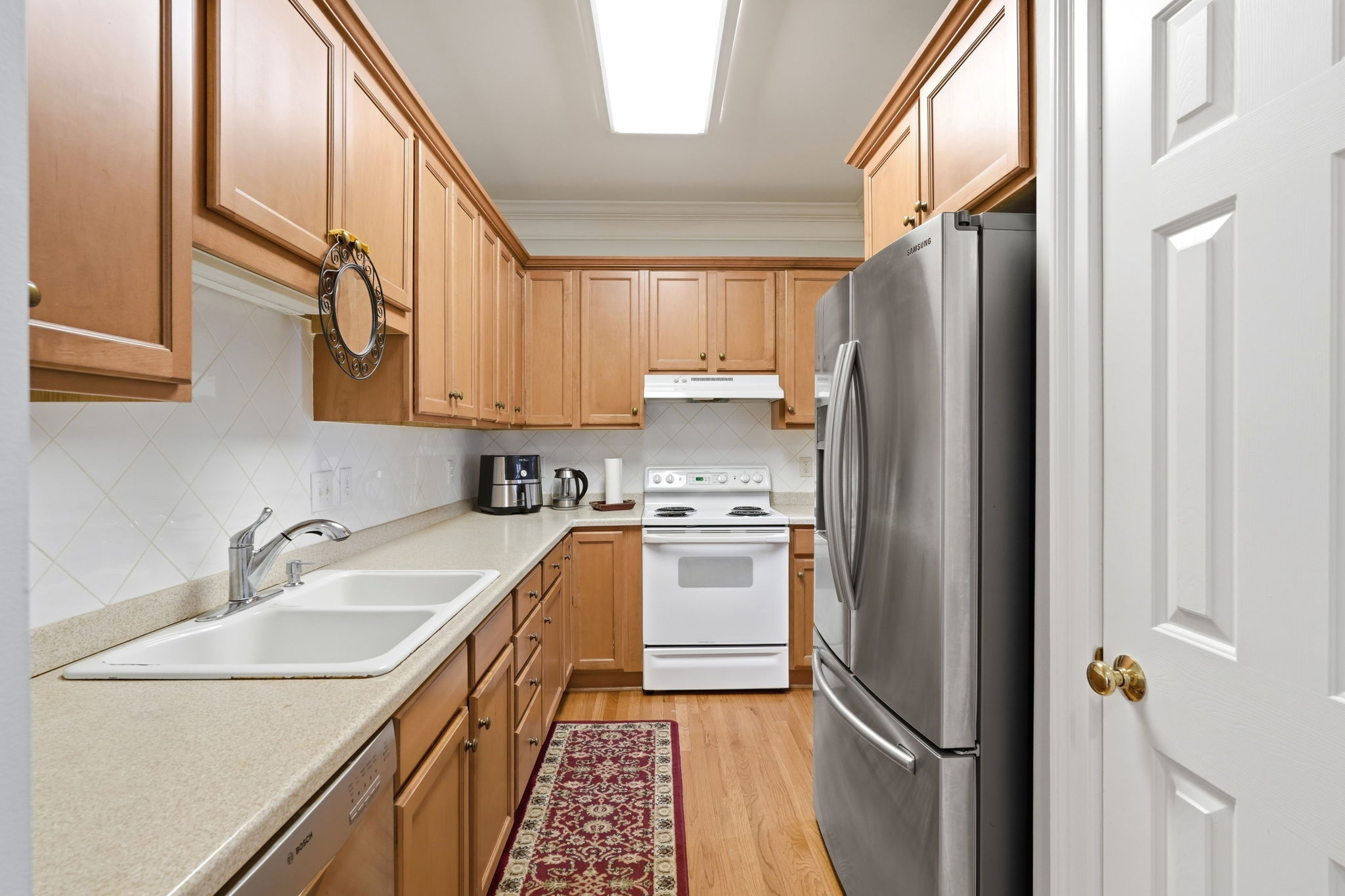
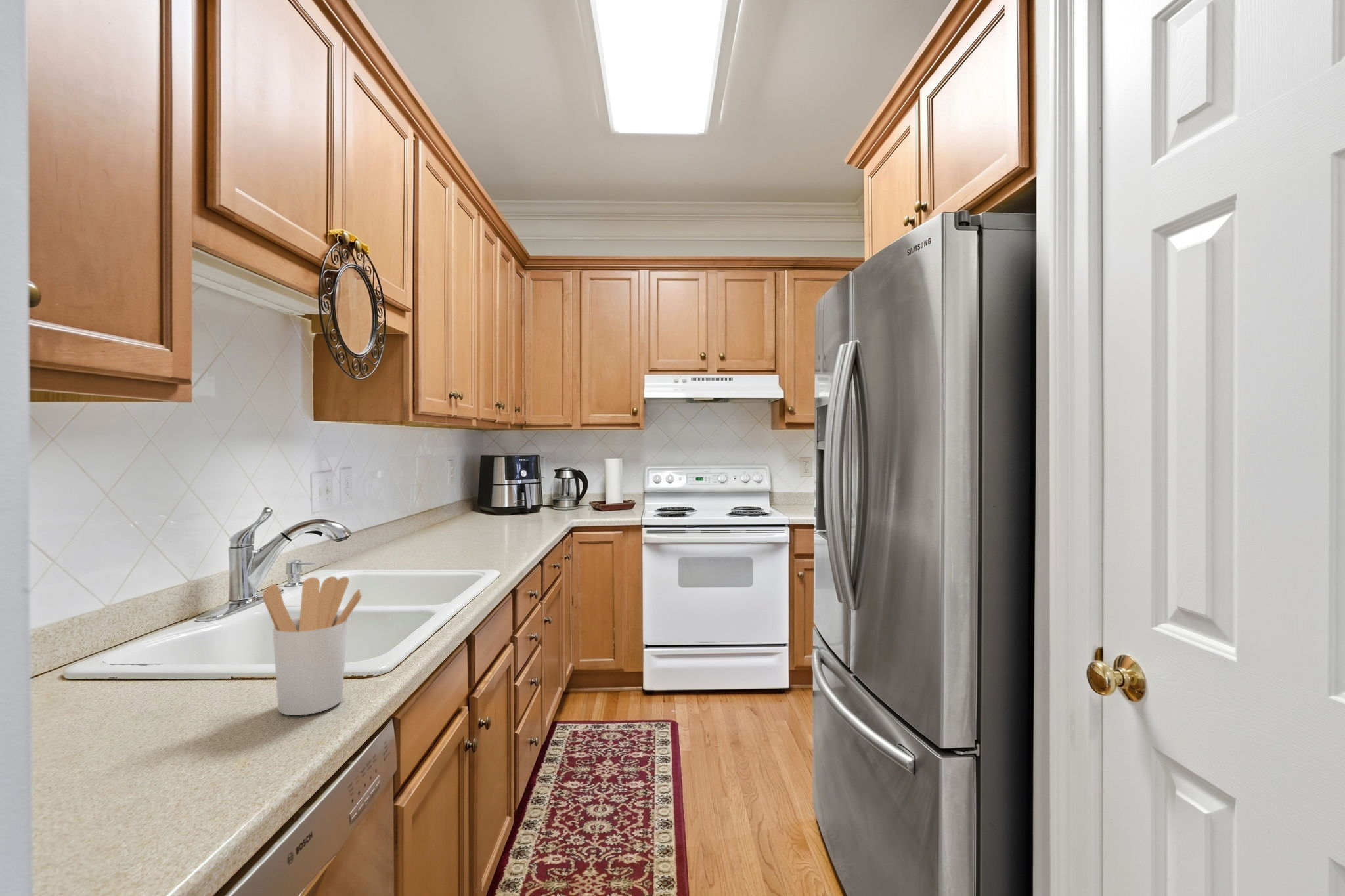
+ utensil holder (315, 638)
